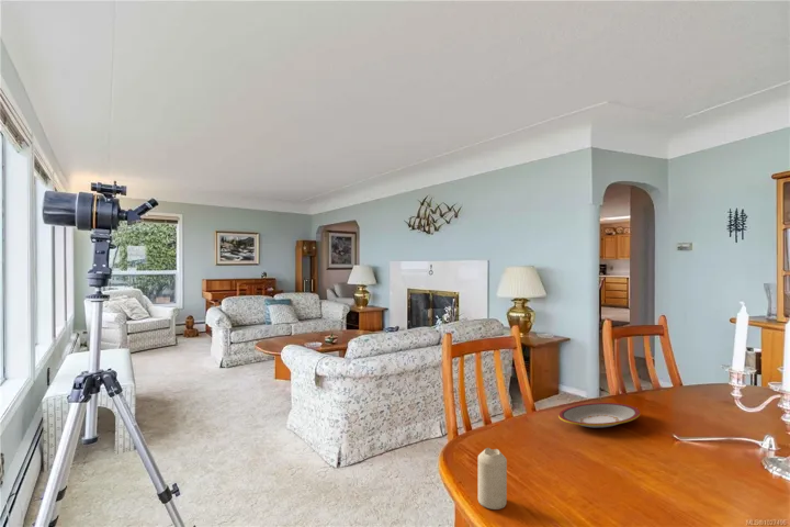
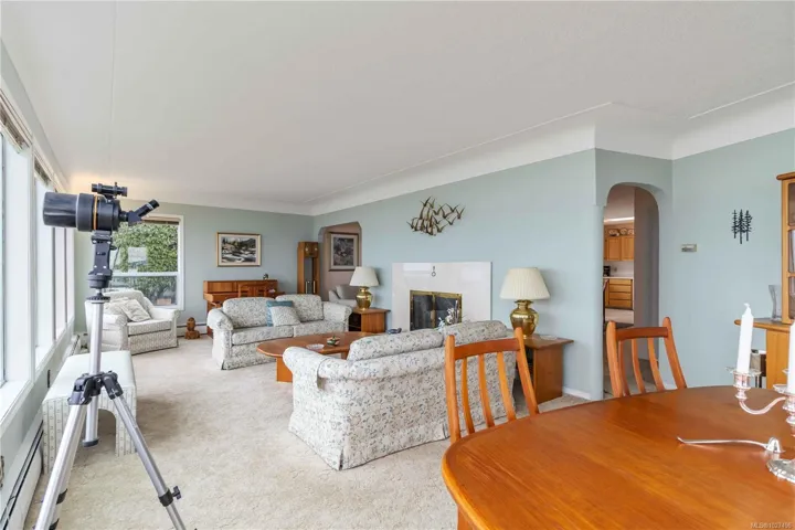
- candle (492, 475)
- plate (599, 416)
